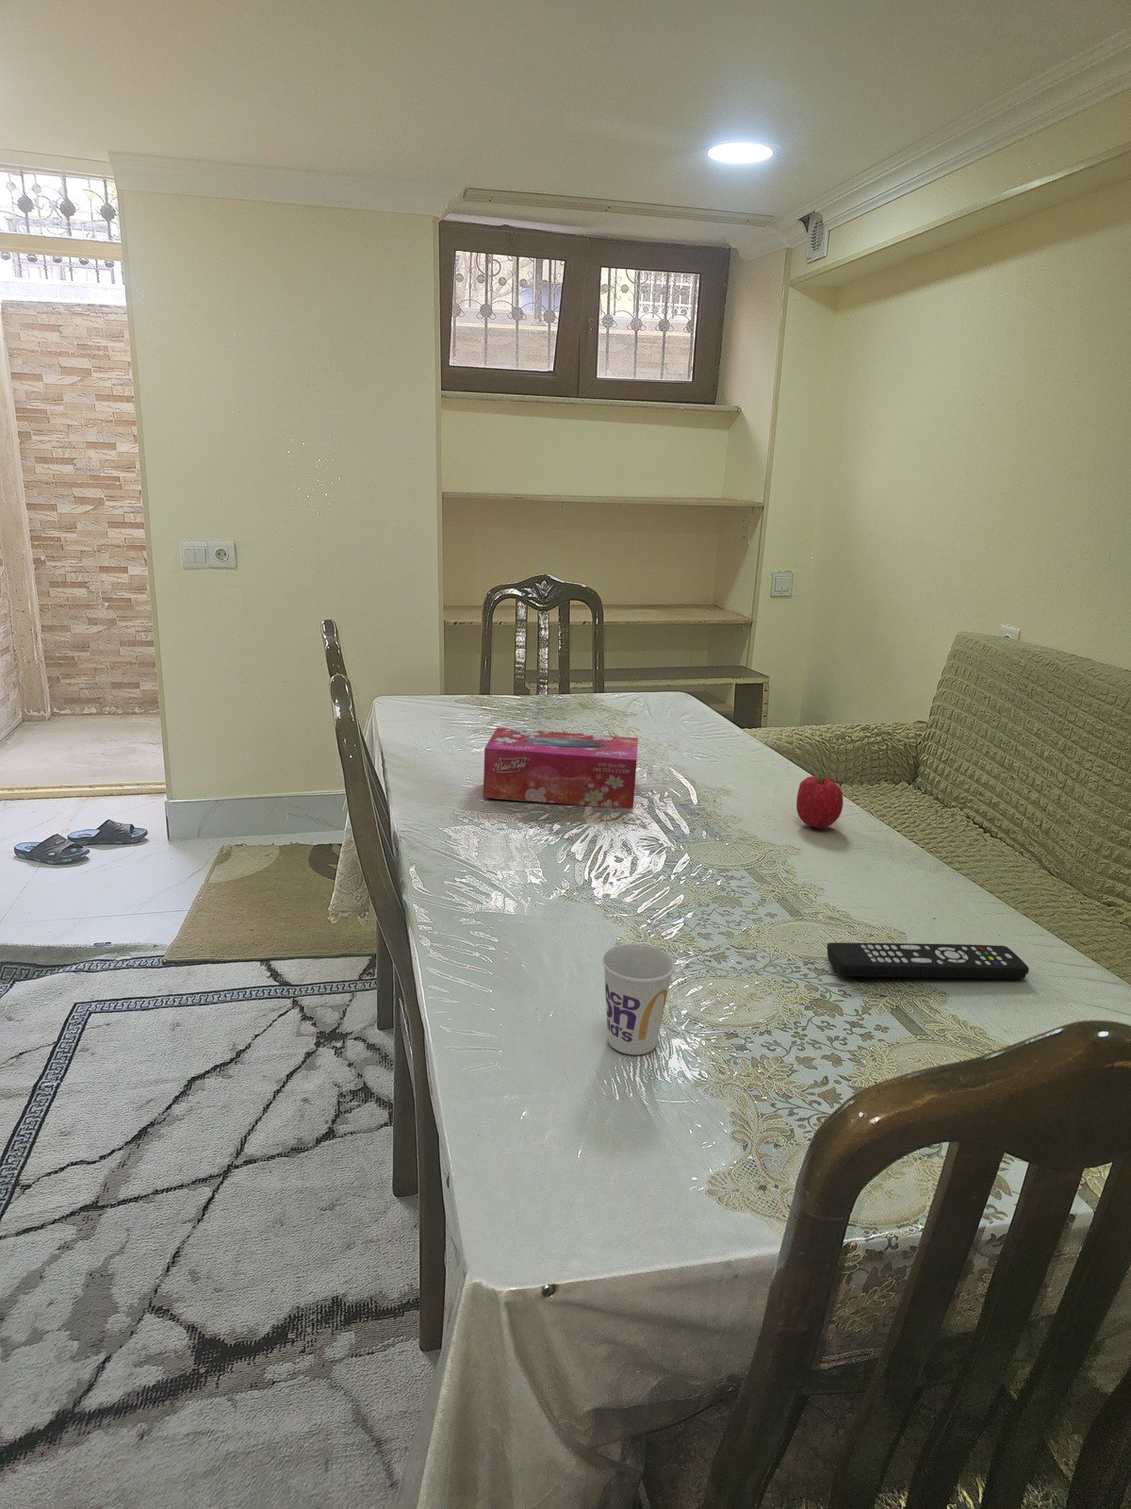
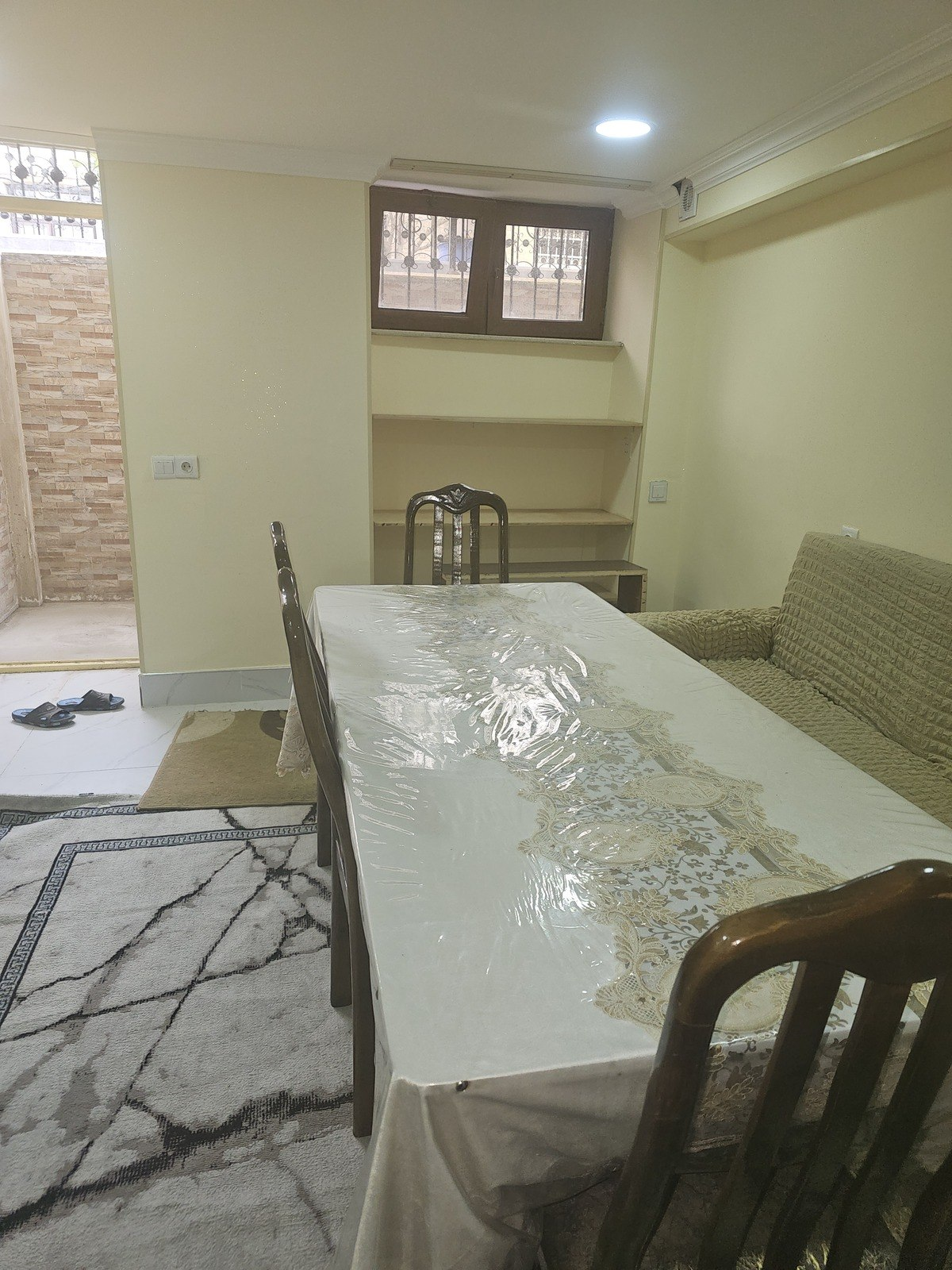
- tissue box (562, 766)
- fruit (820, 800)
- cup (636, 1000)
- remote control (925, 961)
